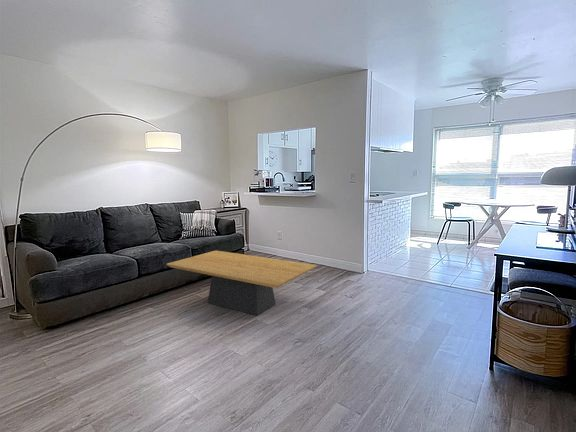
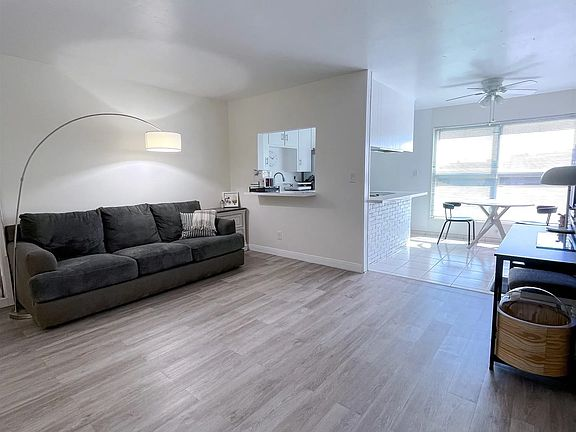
- coffee table (241, 284)
